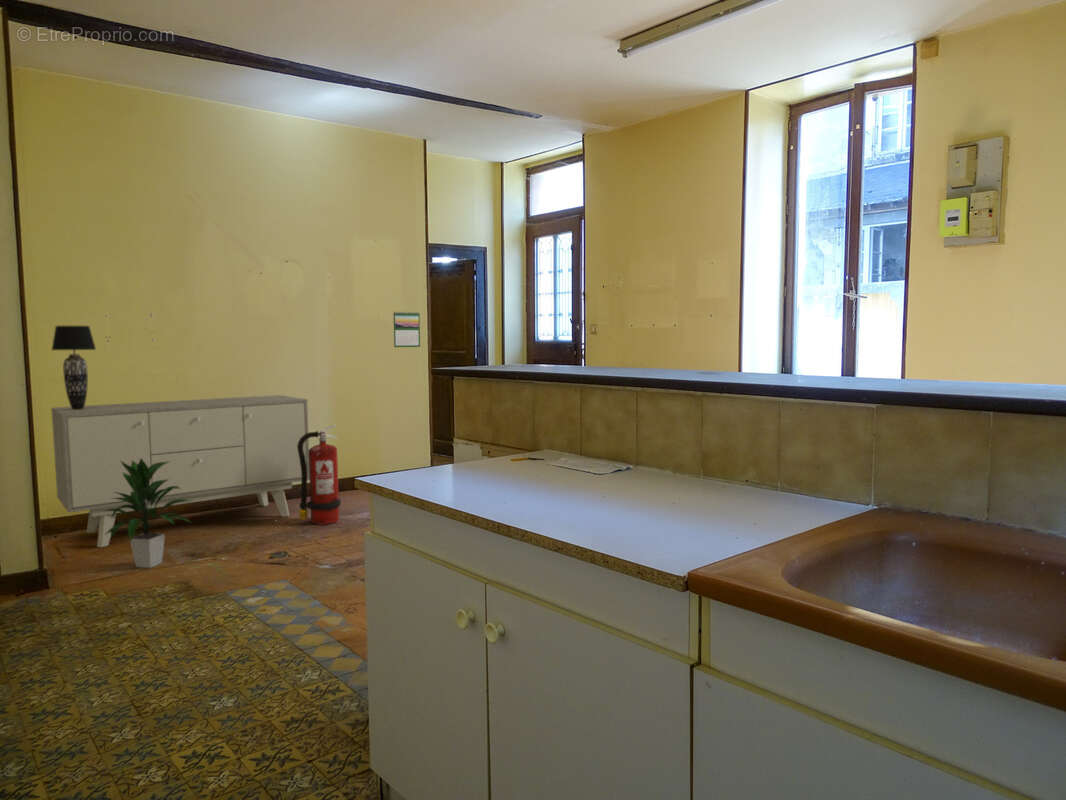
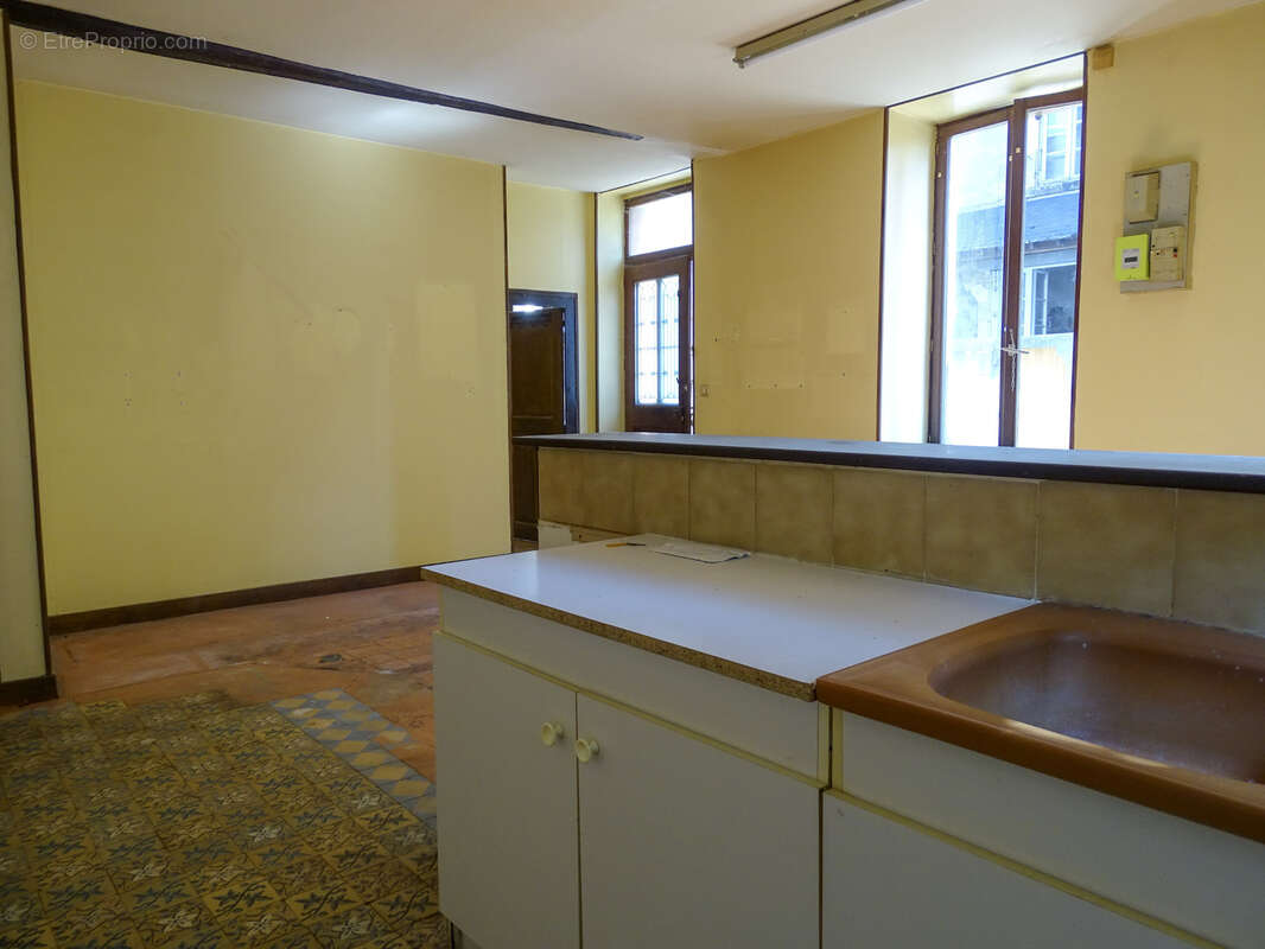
- calendar (406, 329)
- table lamp (75, 367)
- sideboard (189, 463)
- fire extinguisher (318, 474)
- indoor plant (144, 510)
